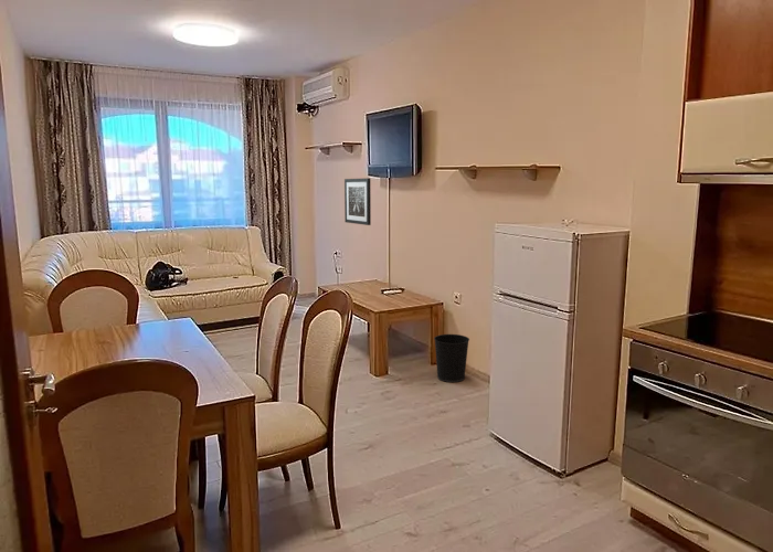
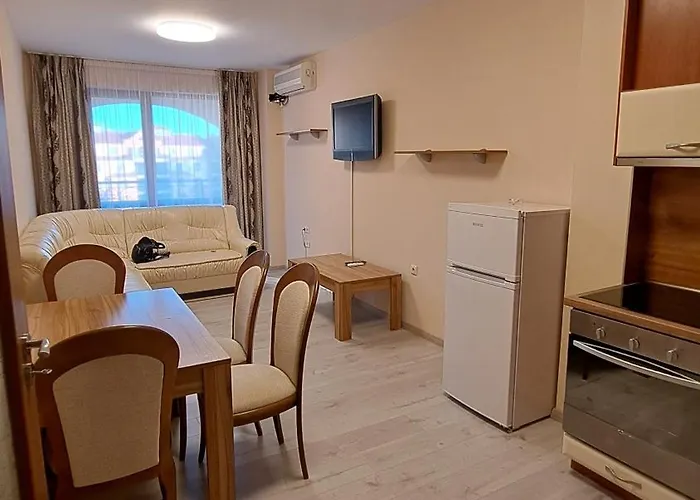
- wall art (357, 201)
- wastebasket (451, 358)
